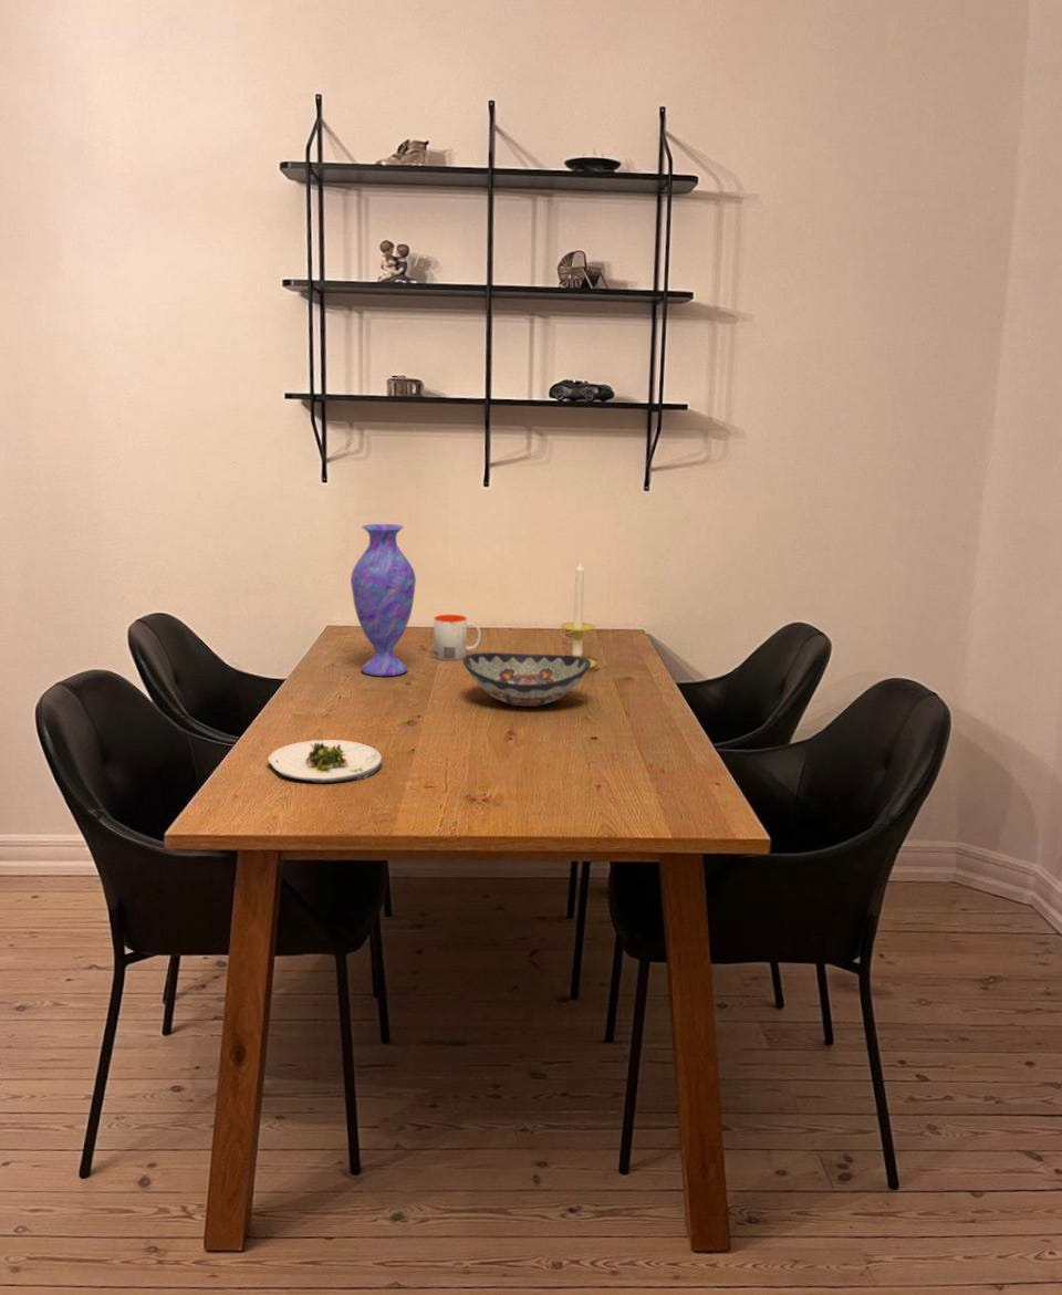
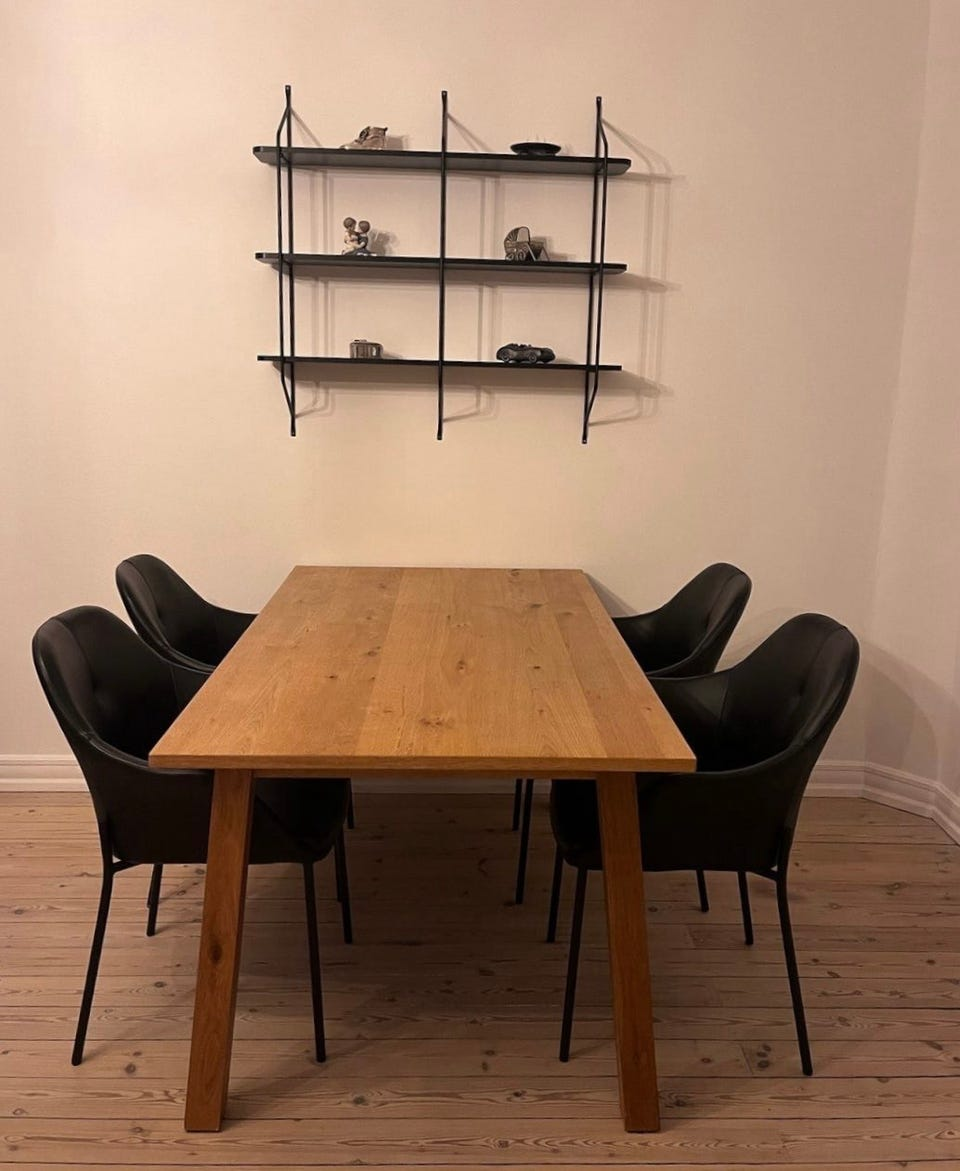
- mug (457, 637)
- salad plate (326, 753)
- candle (579, 612)
- decorative bowl (525, 680)
- vase (383, 599)
